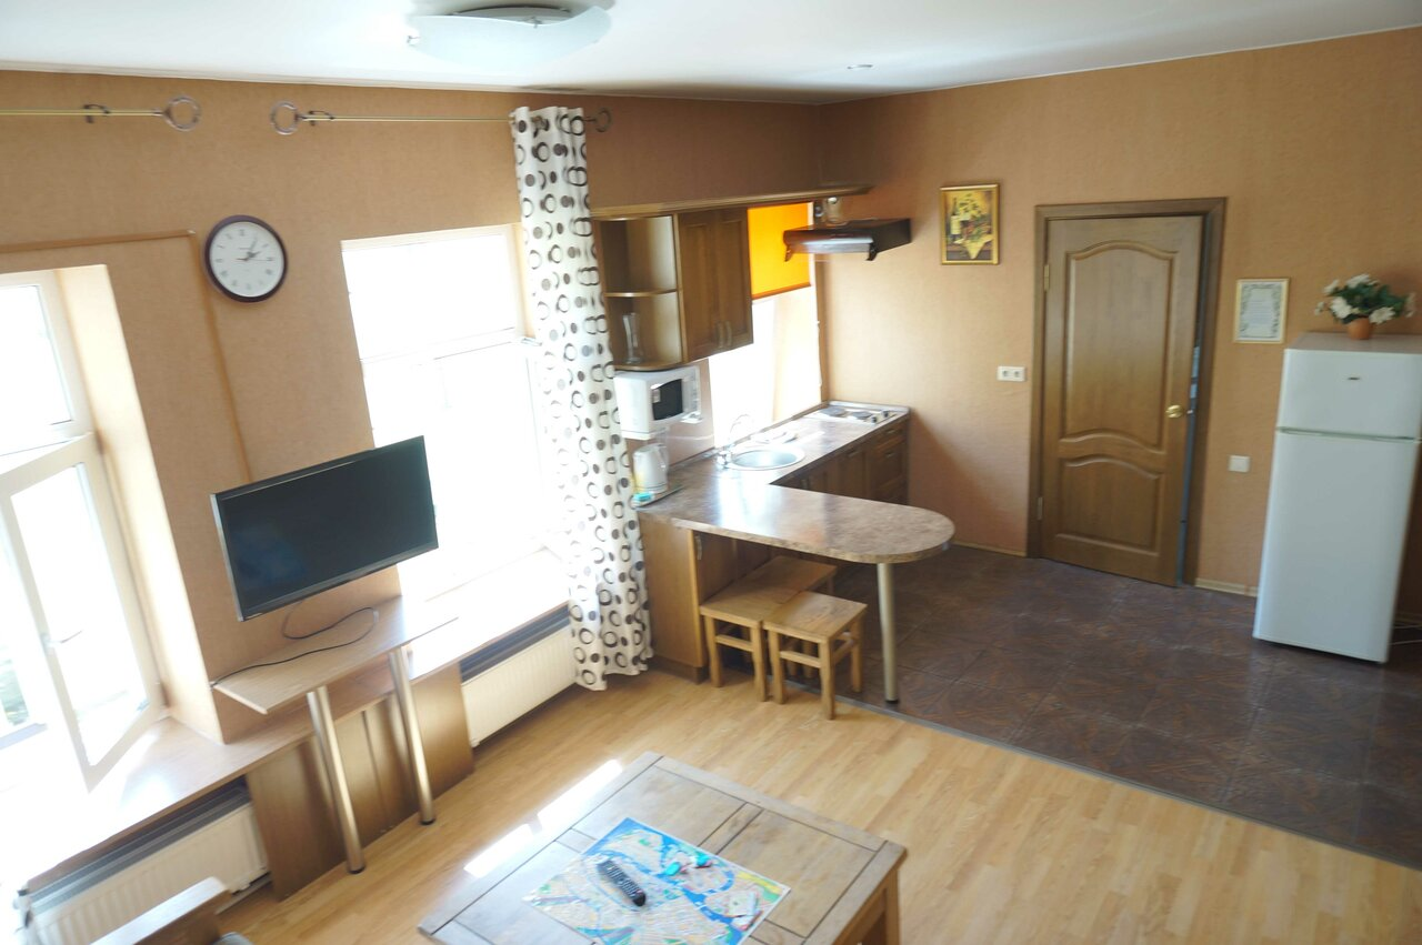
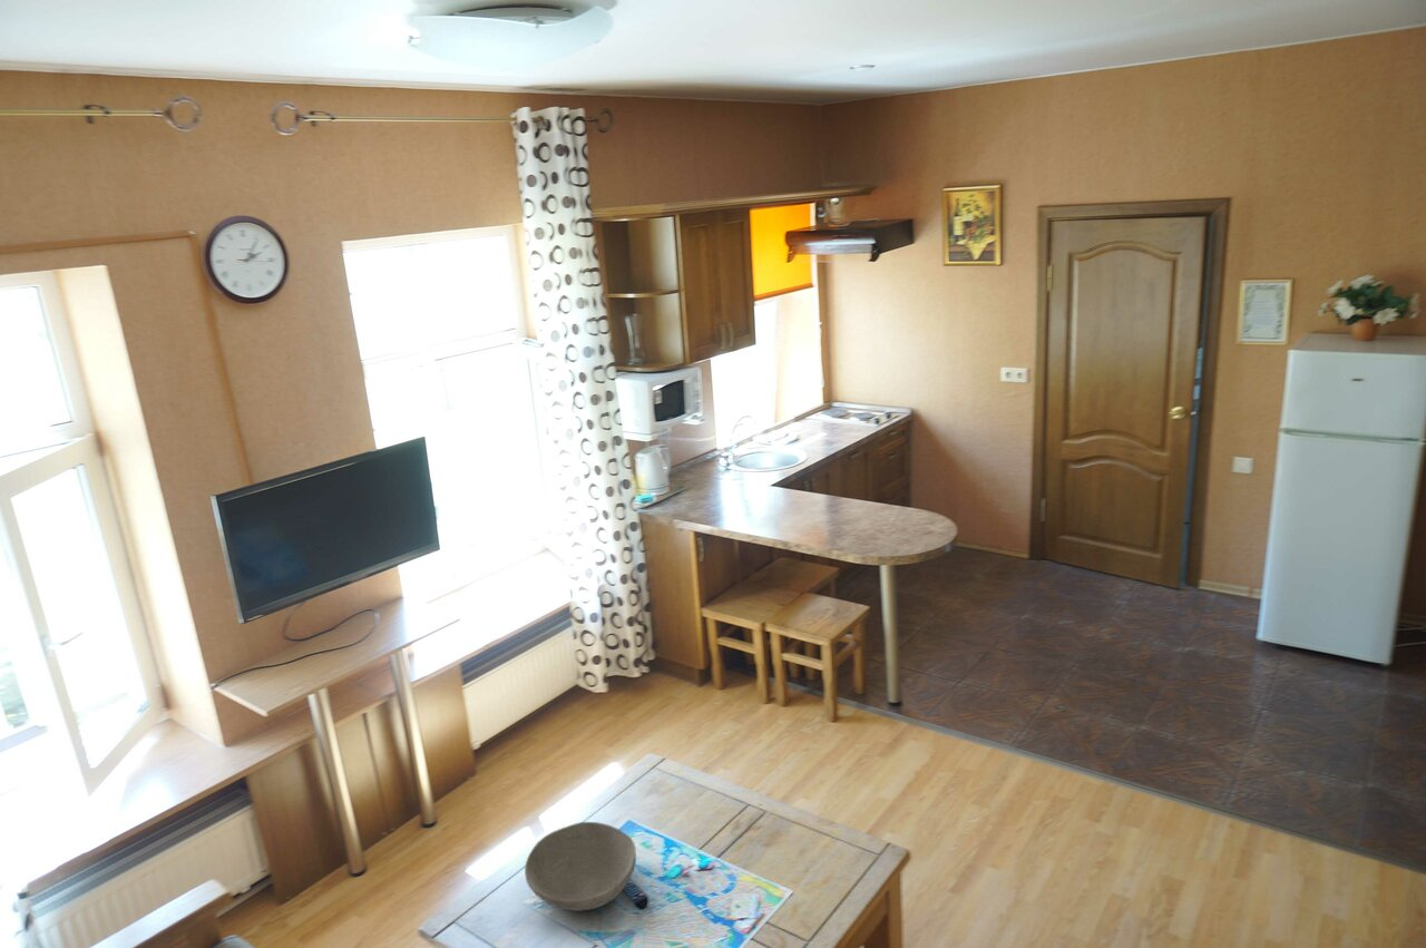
+ bowl (582, 873)
